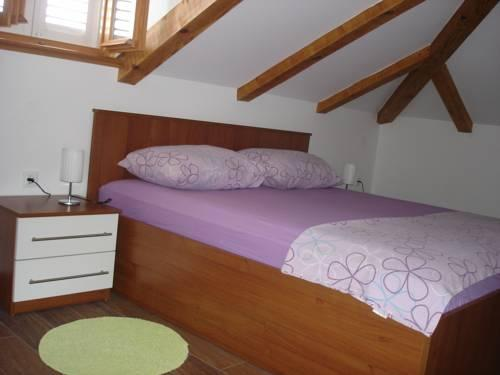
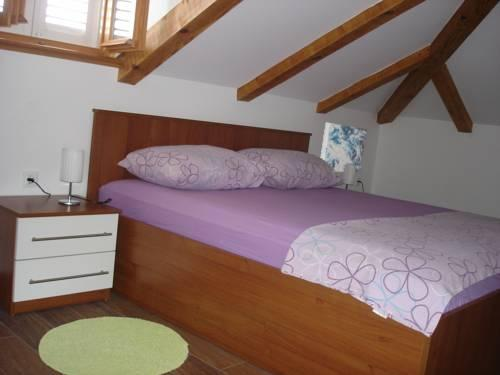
+ wall art (343, 148)
